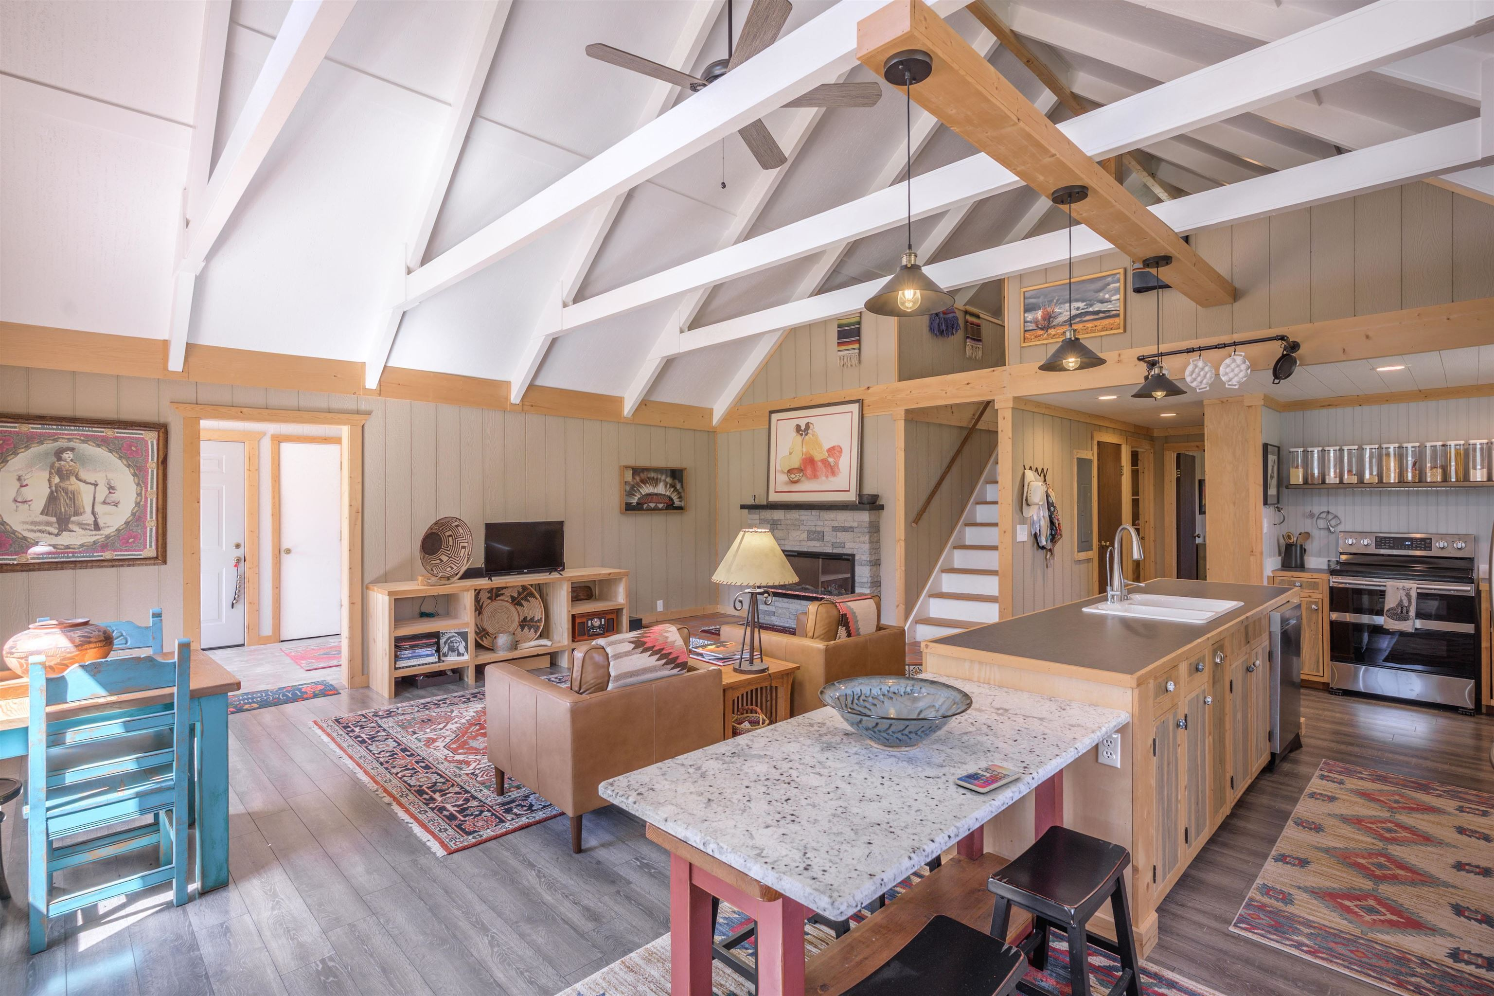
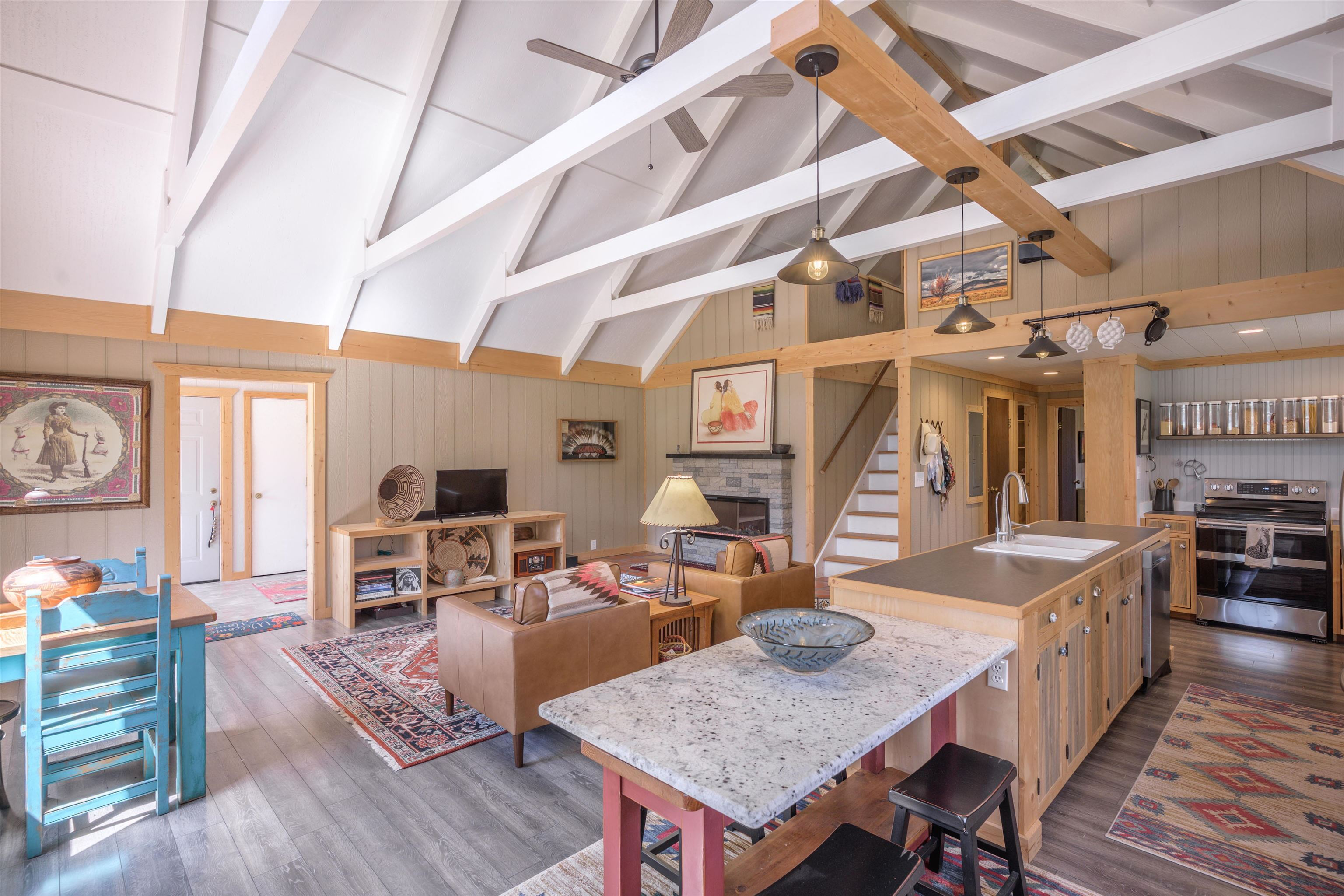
- smartphone (988, 778)
